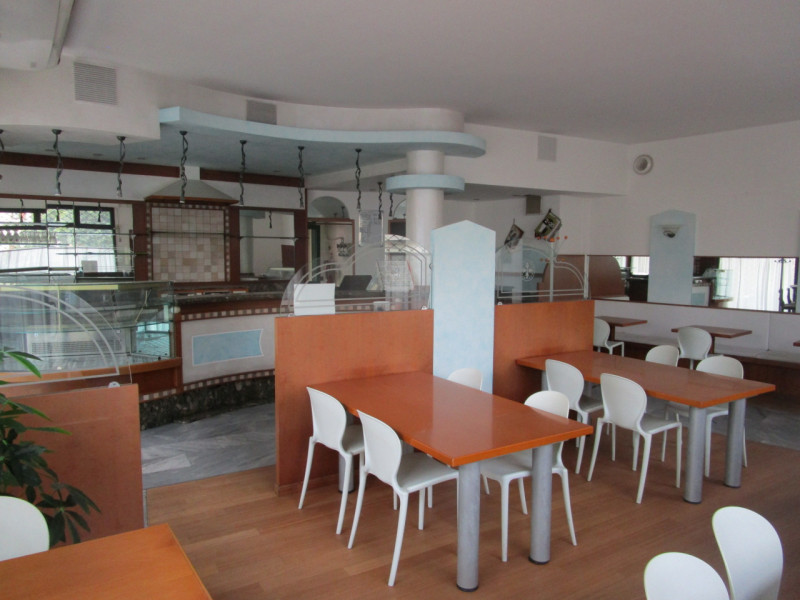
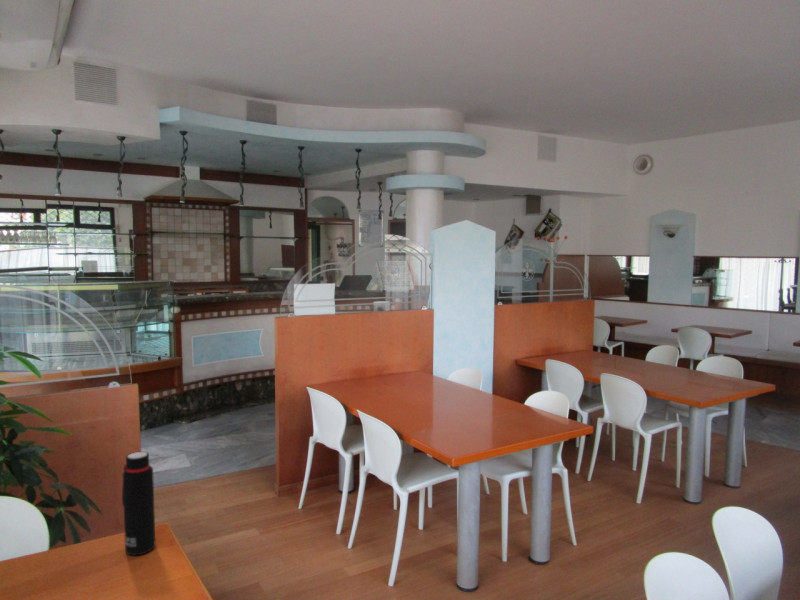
+ water bottle (136, 501)
